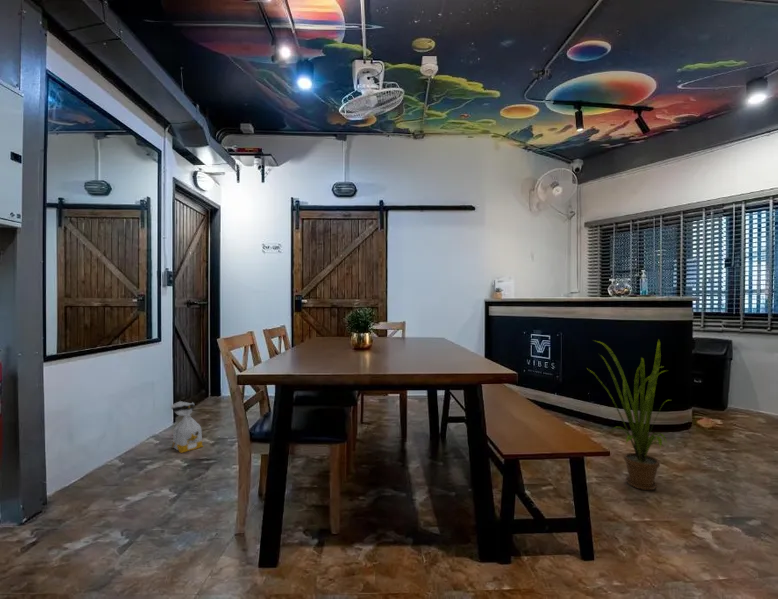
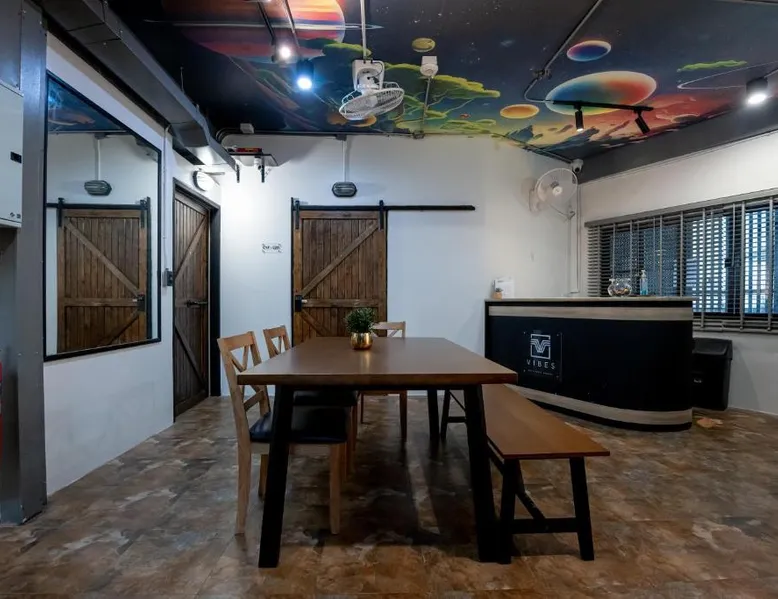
- bag (186, 424)
- house plant (636, 413)
